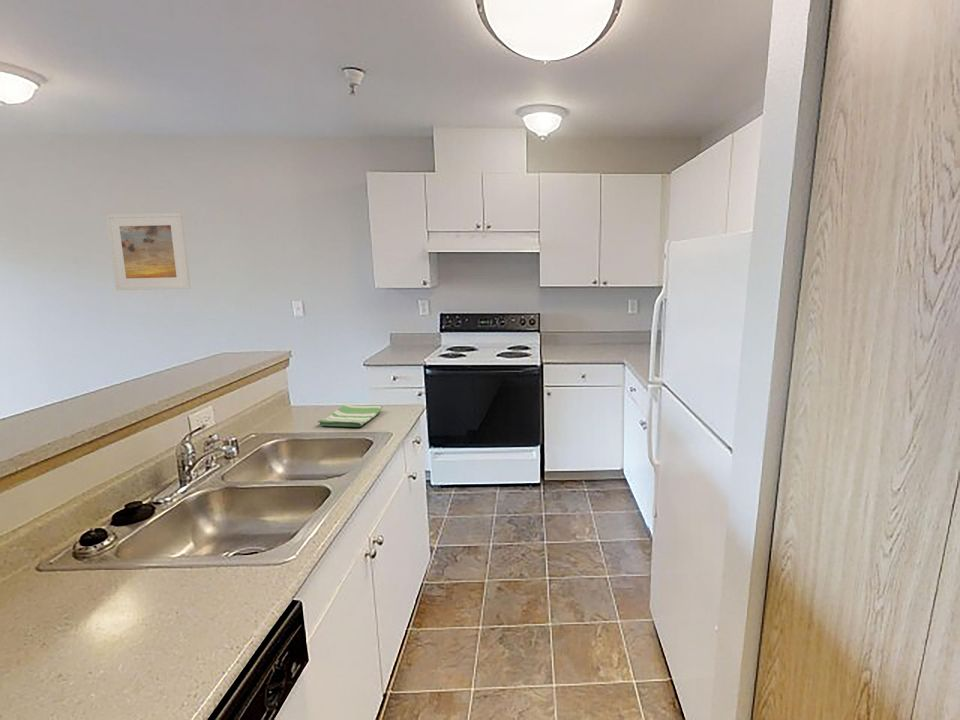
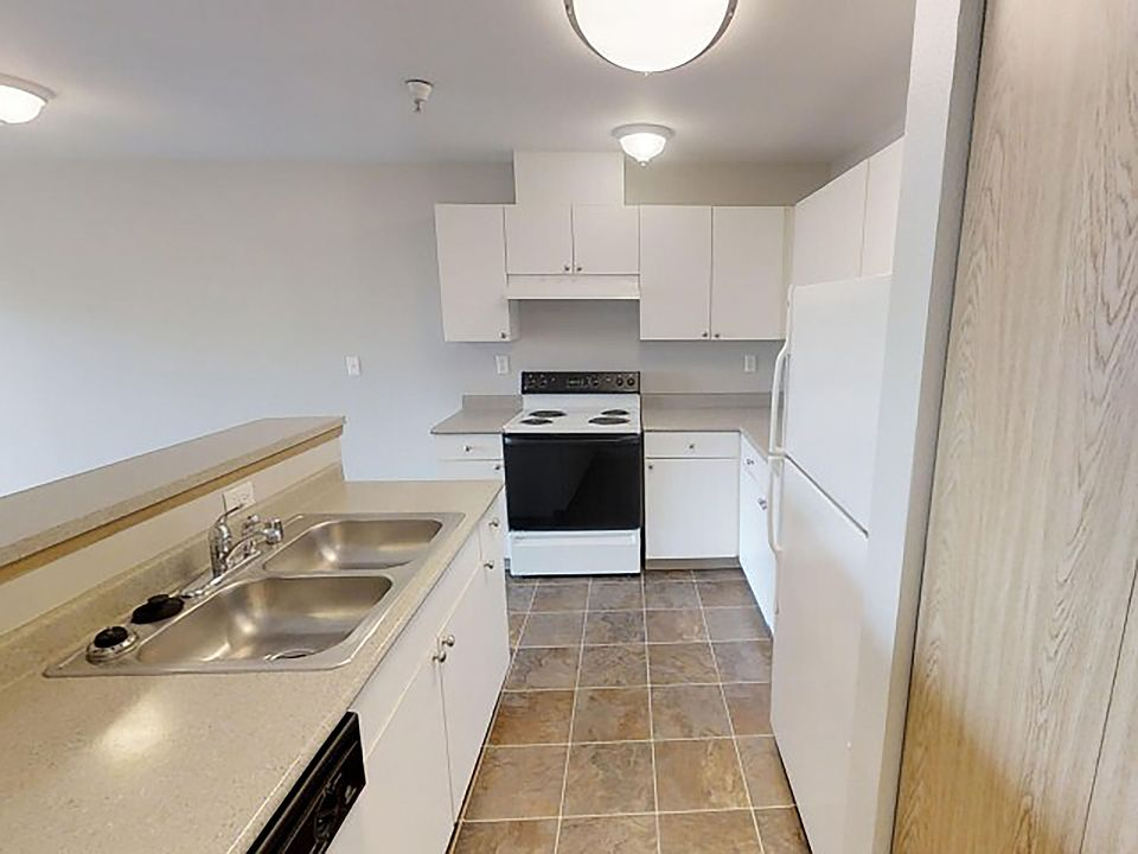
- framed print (148, 252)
- dish towel (352, 414)
